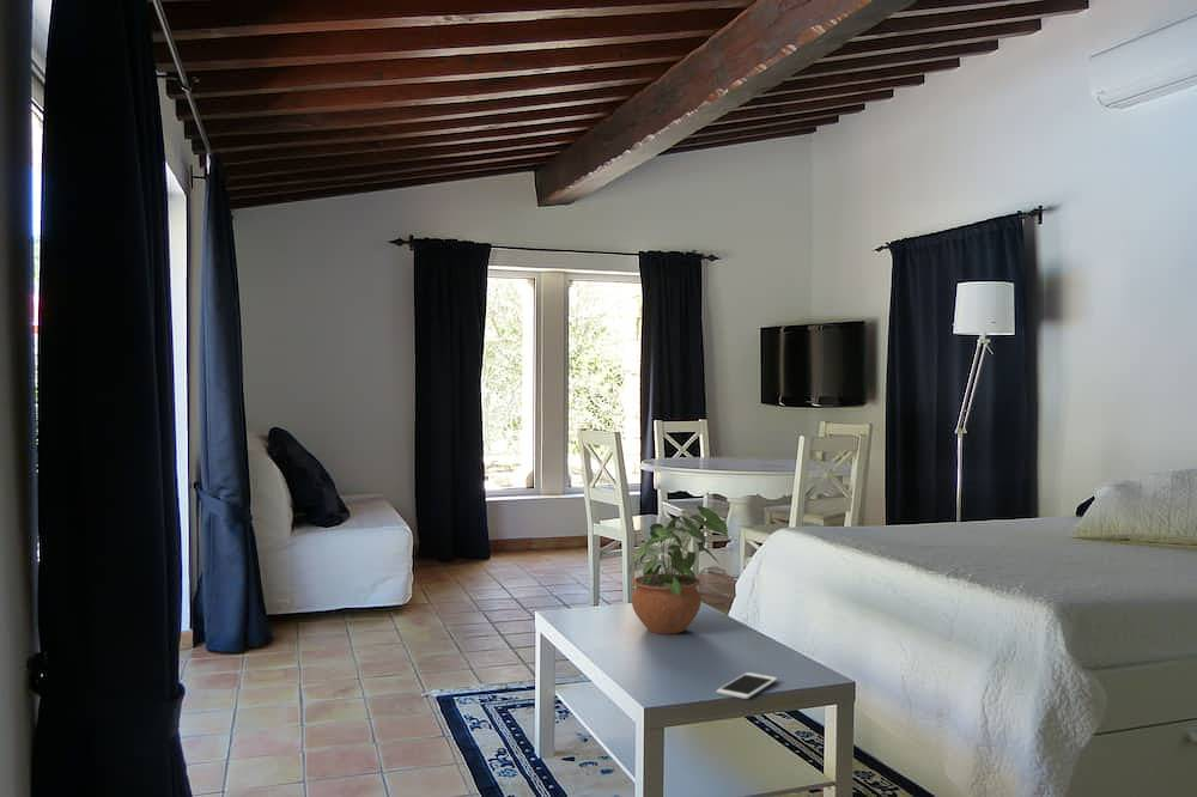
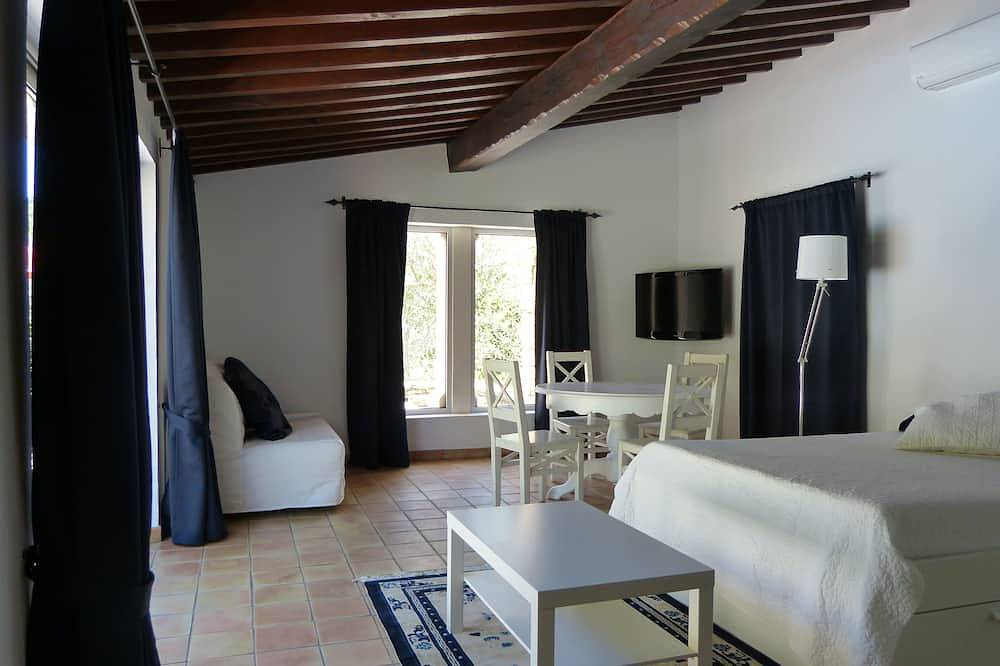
- potted plant (679, 566)
- cell phone (747, 685)
